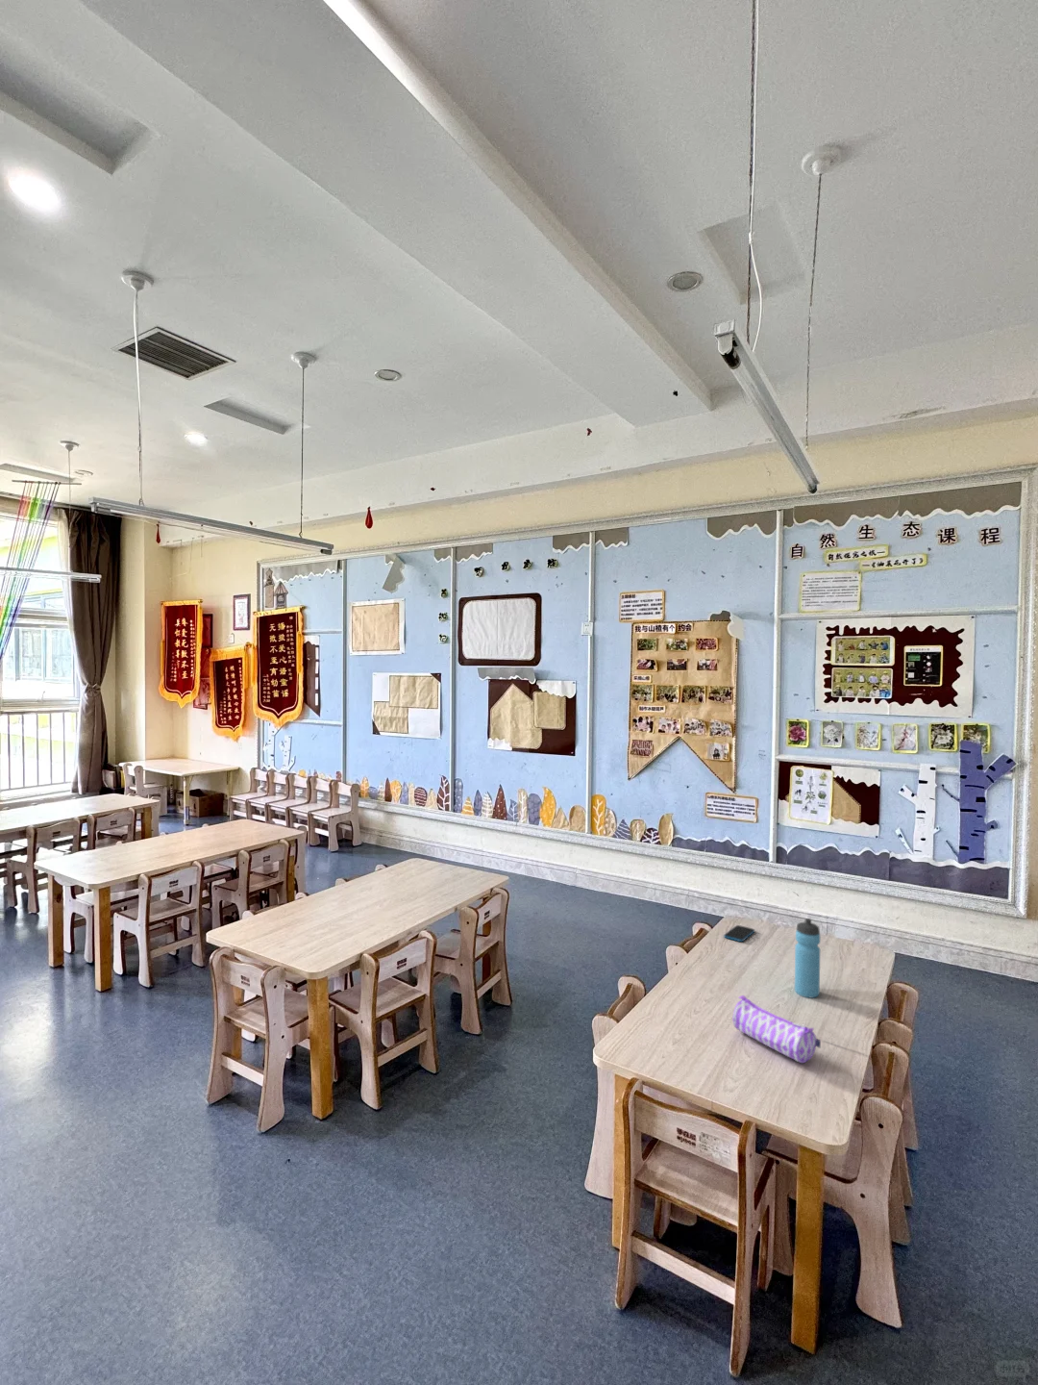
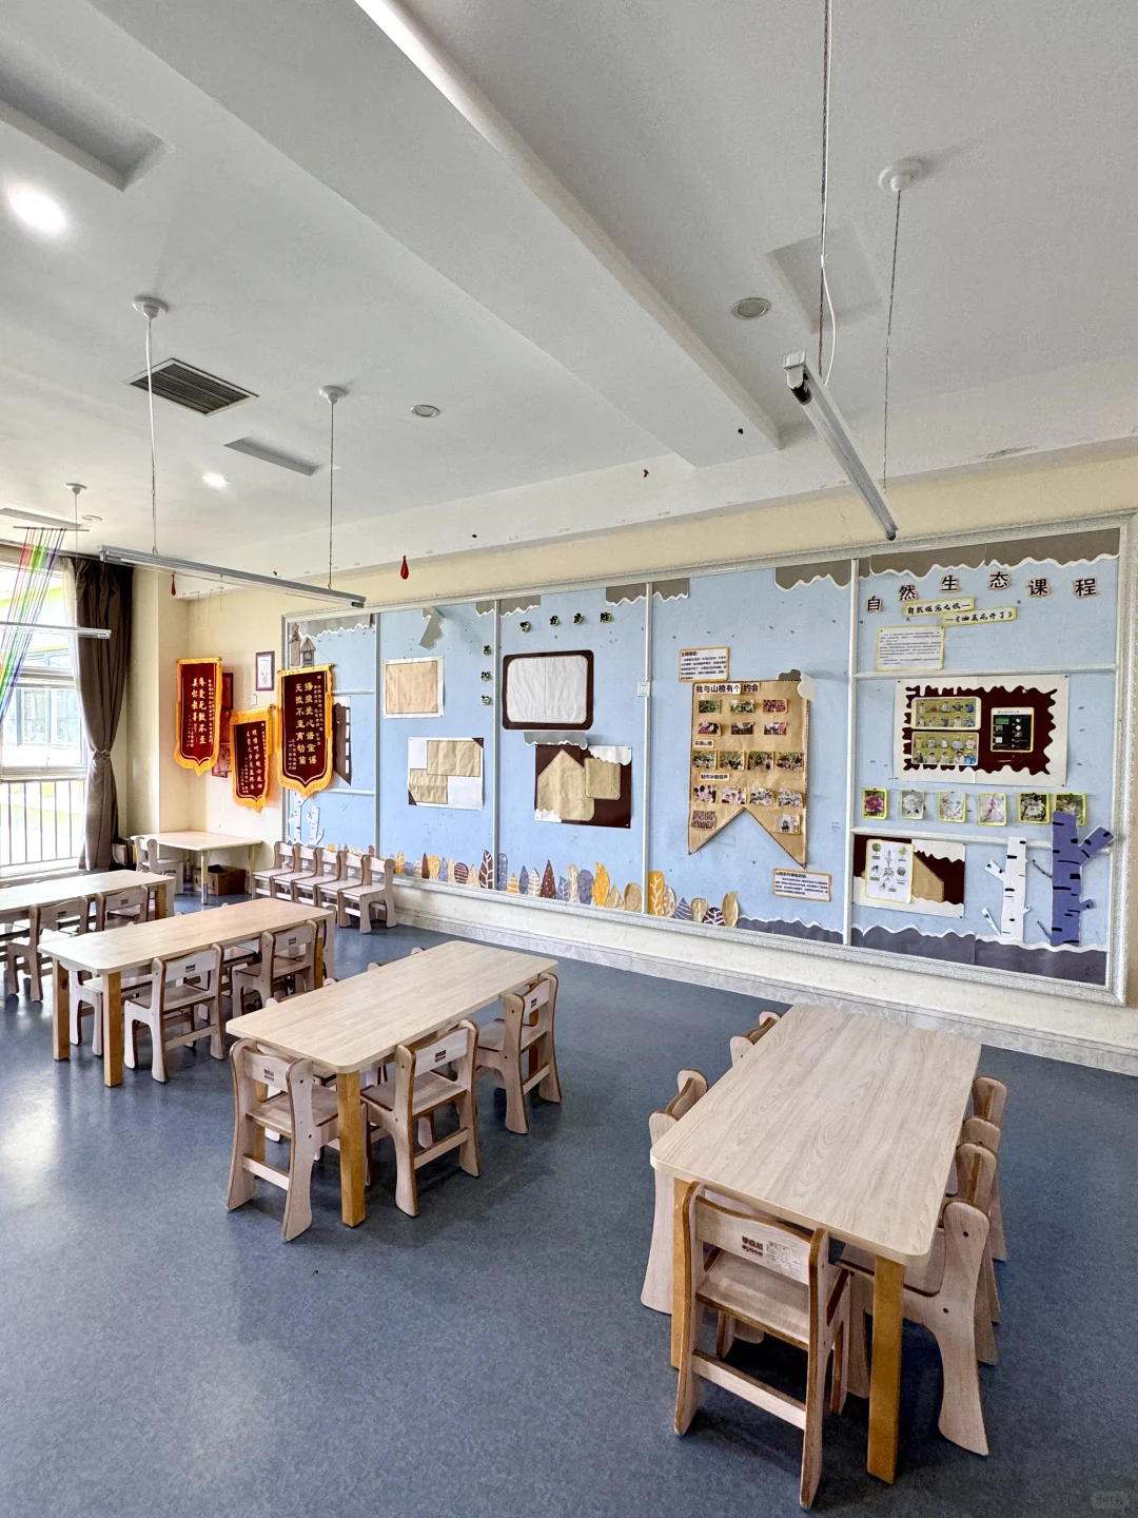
- pencil case (773, 1028)
- smartphone (739, 932)
- water bottle (807, 956)
